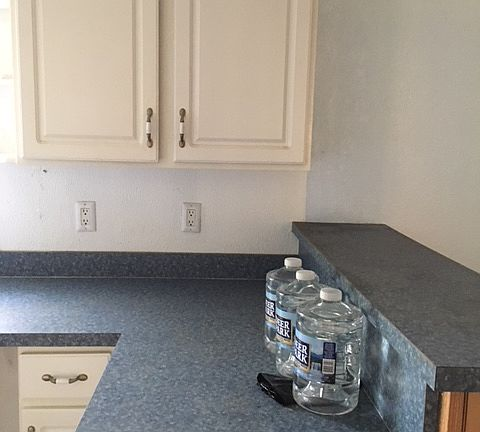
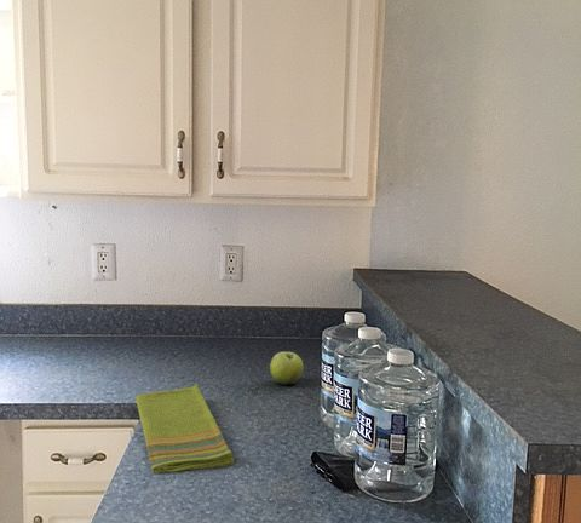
+ dish towel (179, 424)
+ fruit (286, 367)
